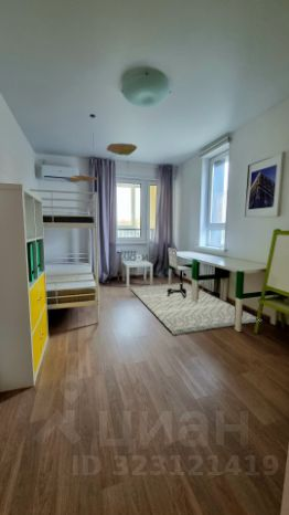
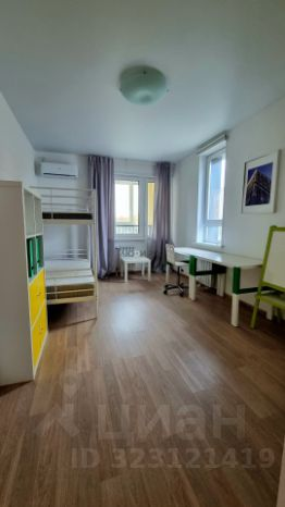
- ceiling mobile (104, 159)
- rug (181, 299)
